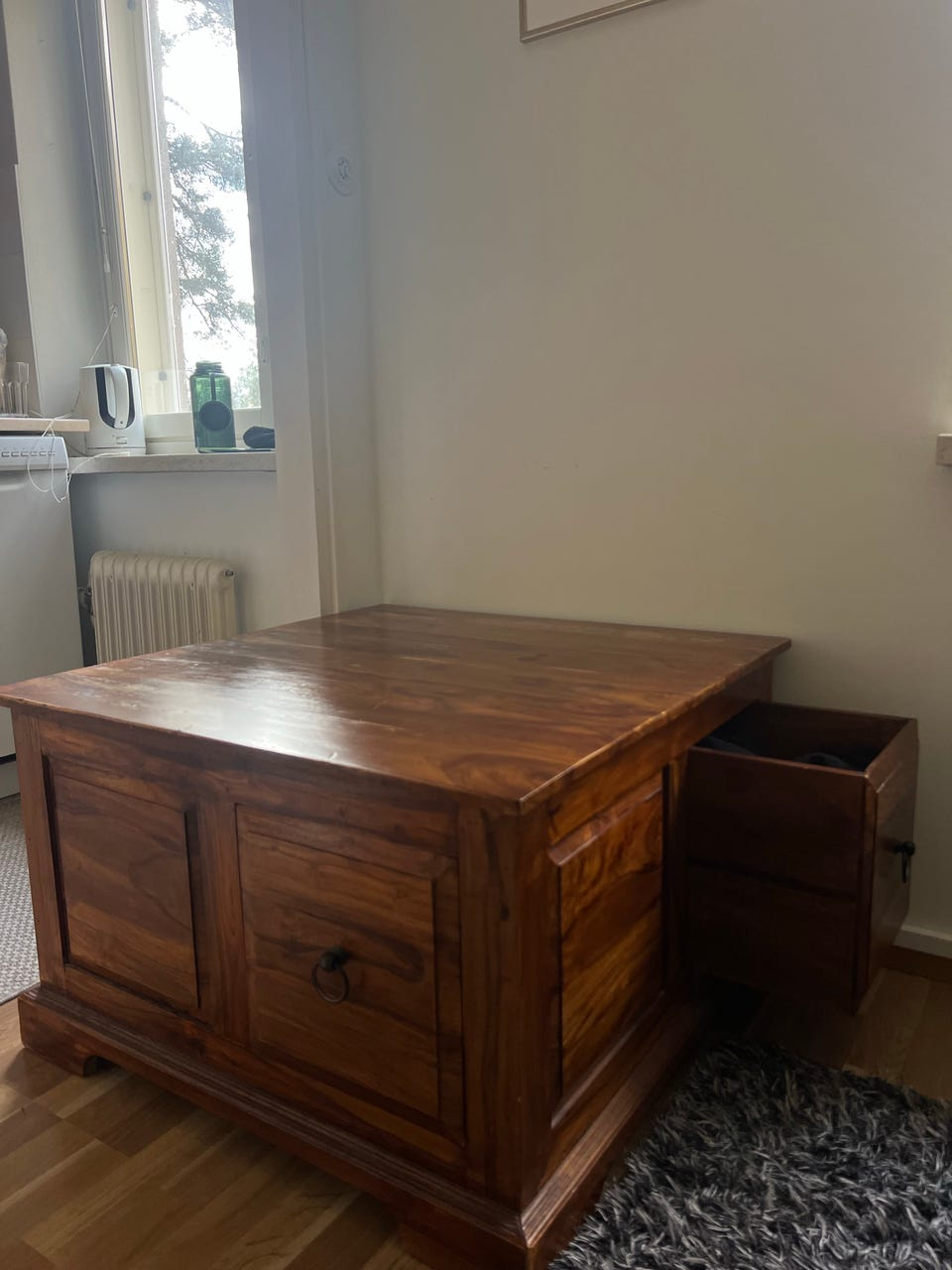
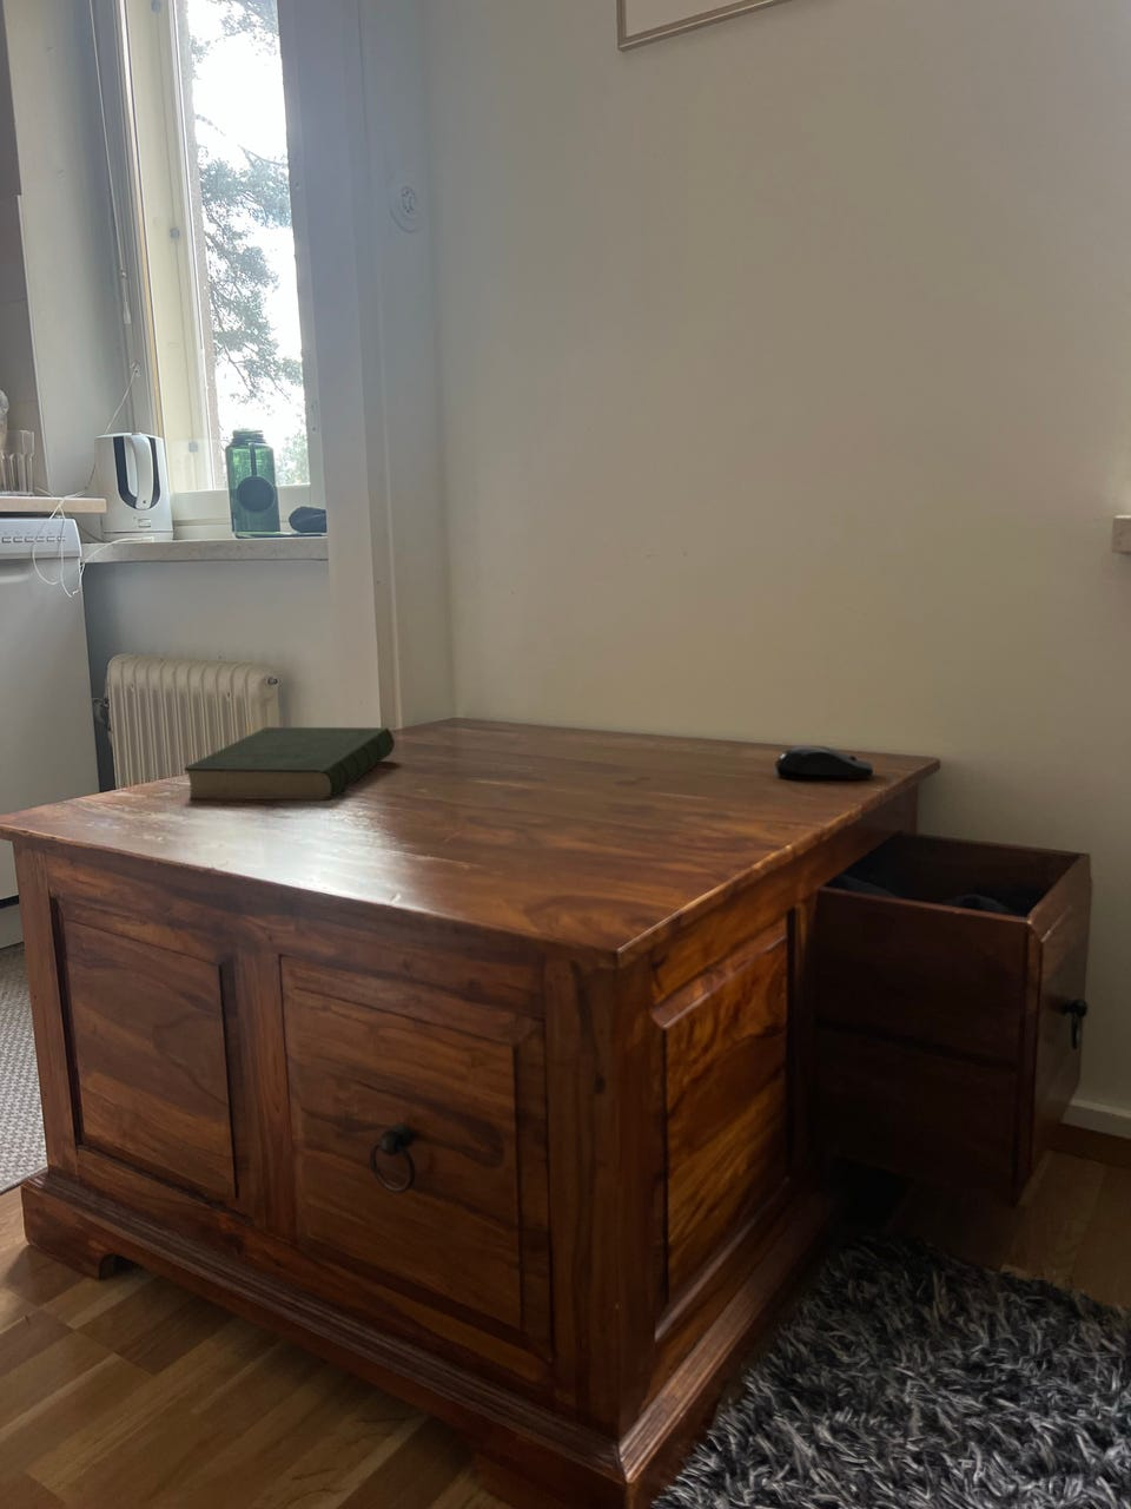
+ book (297, 760)
+ computer mouse (826, 760)
